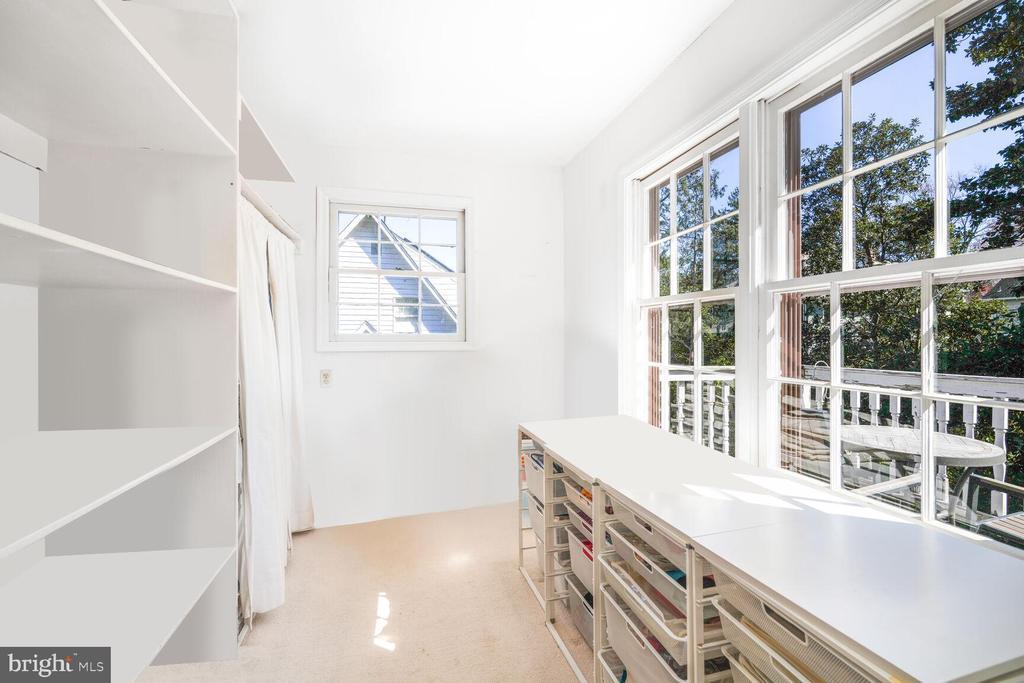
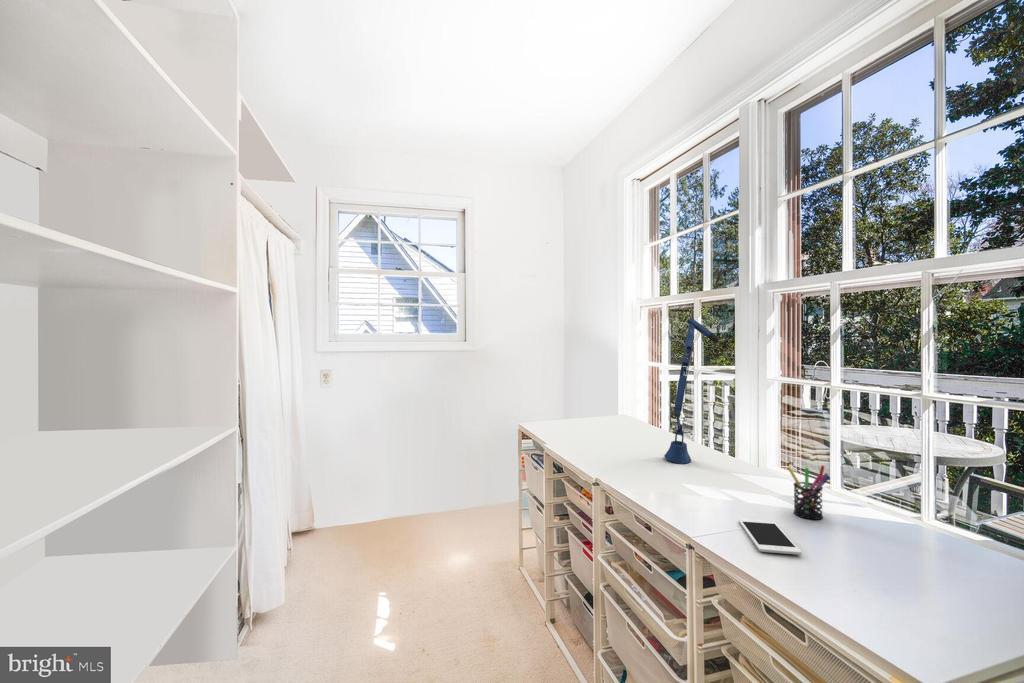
+ pen holder (809, 488)
+ desk lamp (685, 386)
+ cell phone (767, 535)
